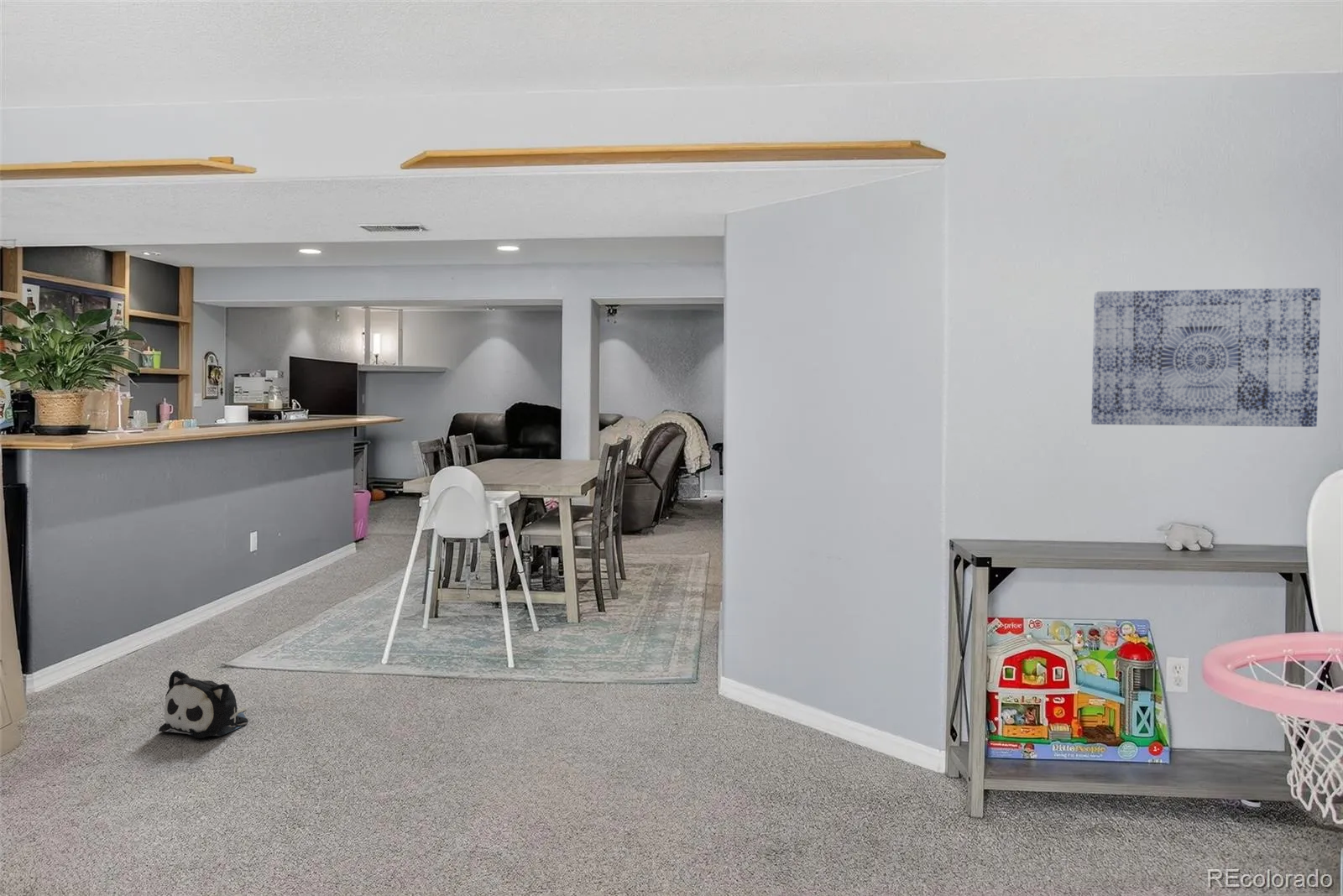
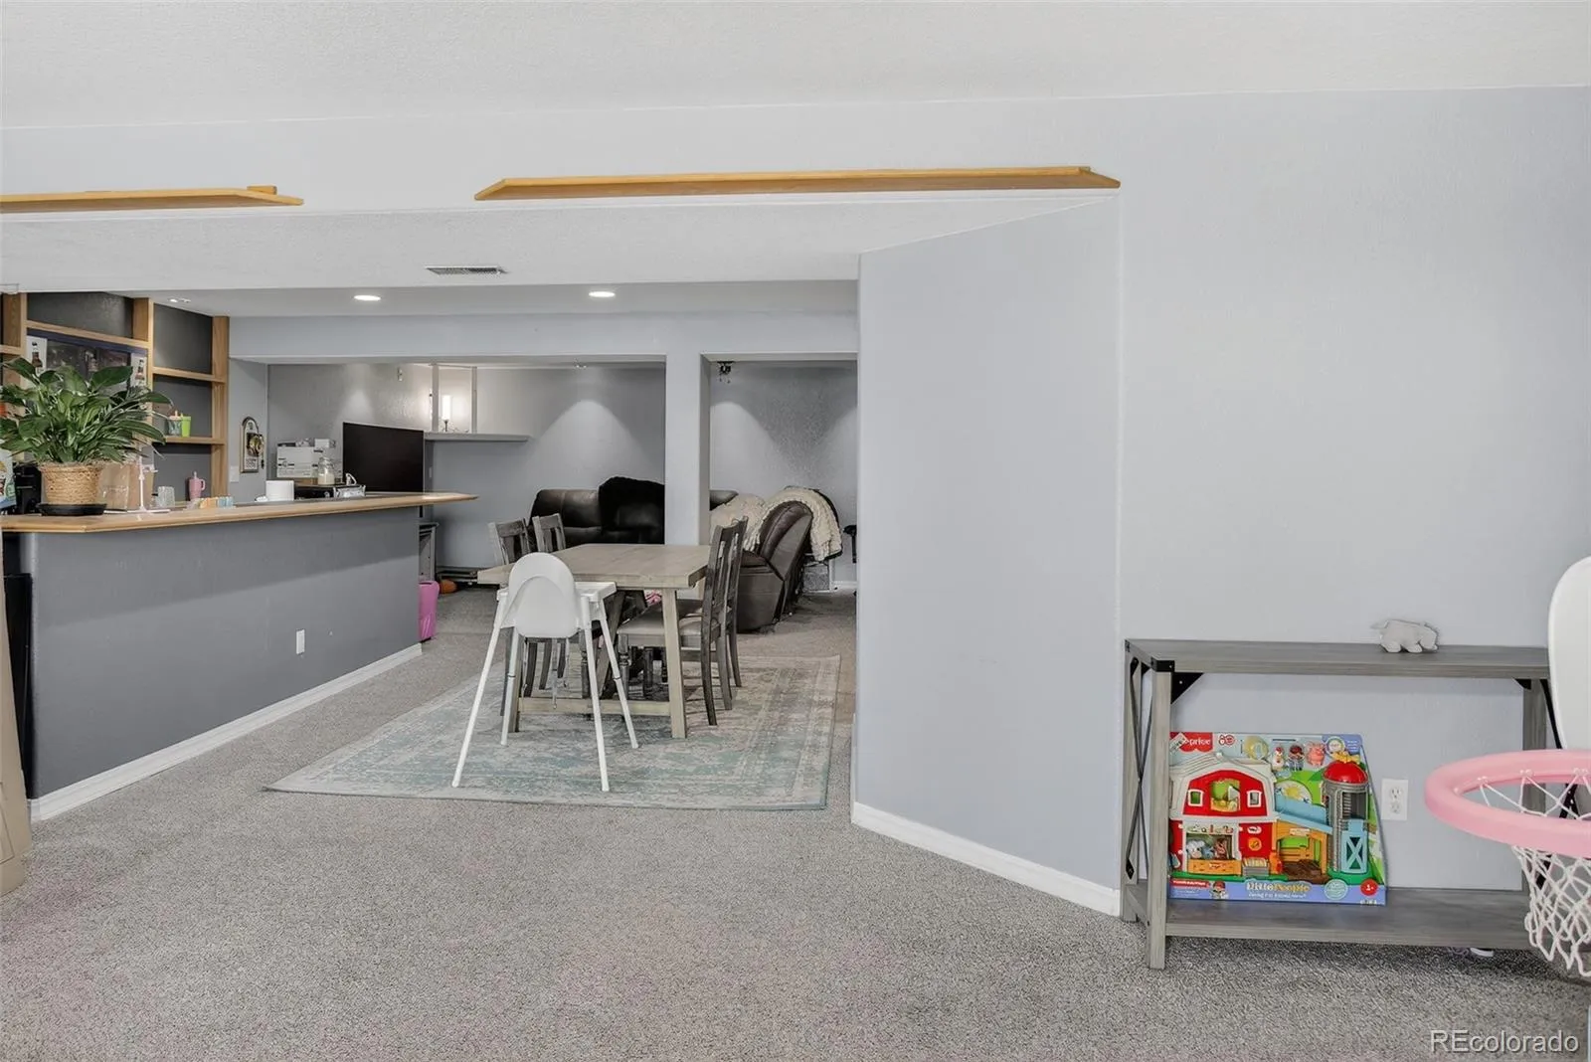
- wall art (1202, 357)
- plush toy (213, 695)
